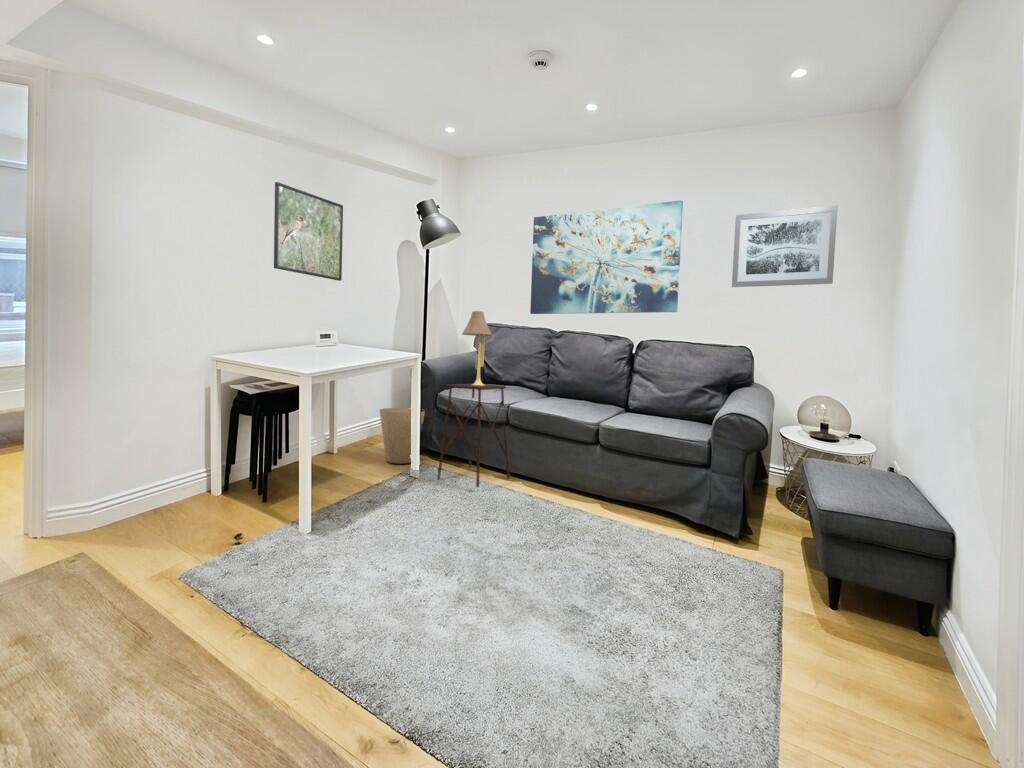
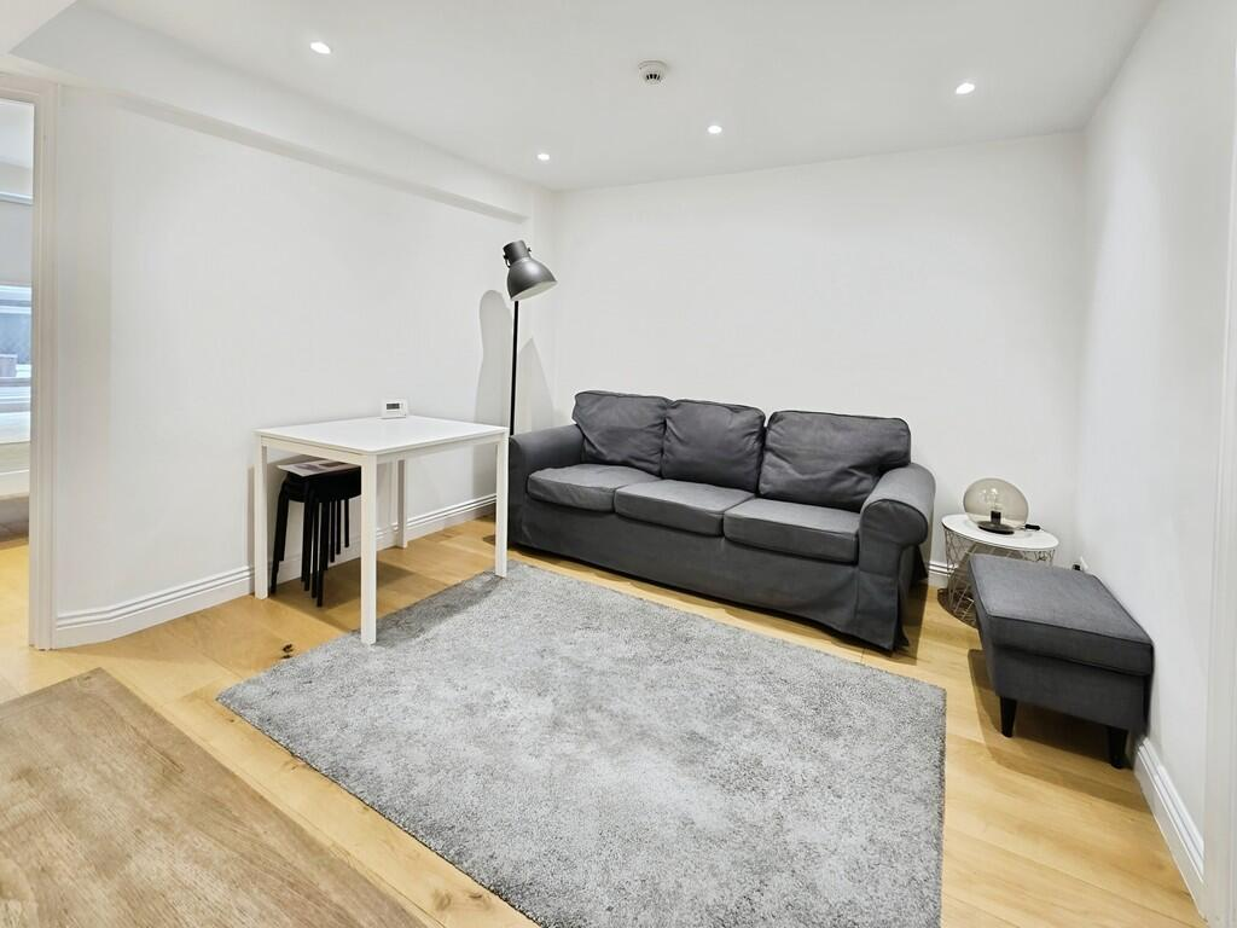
- table lamp (476, 345)
- wall art (782, 248)
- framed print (310, 234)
- side table (477, 433)
- wall art (601, 261)
- trash can (401, 435)
